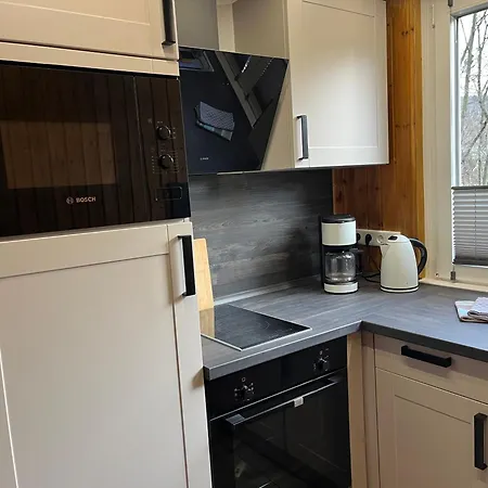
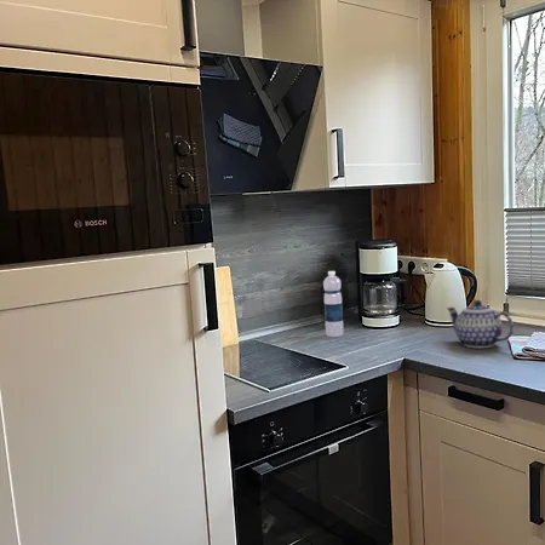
+ teapot (478, 322)
+ water bottle (333, 303)
